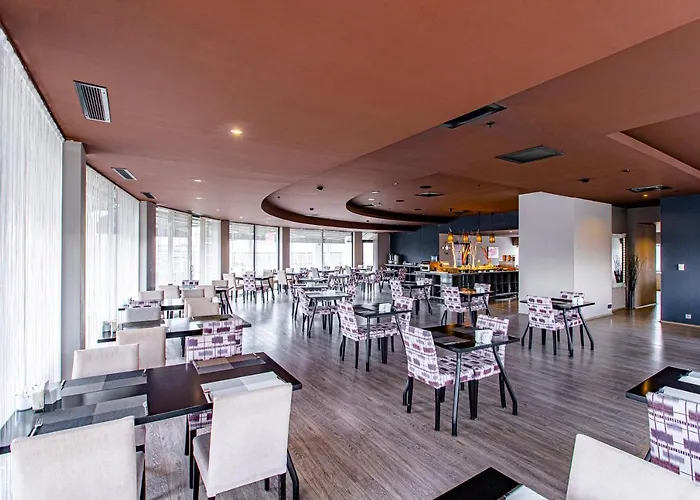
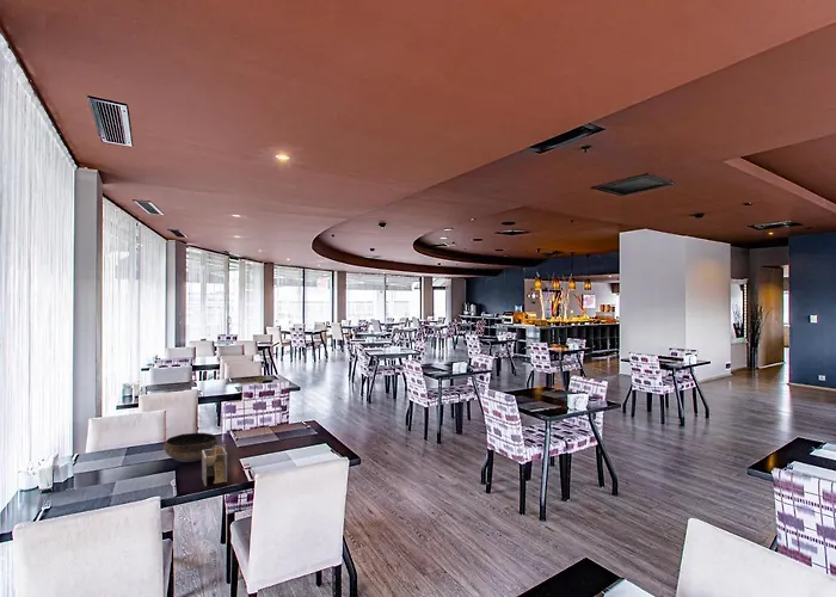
+ bowl (191, 449)
+ napkin holder (214, 461)
